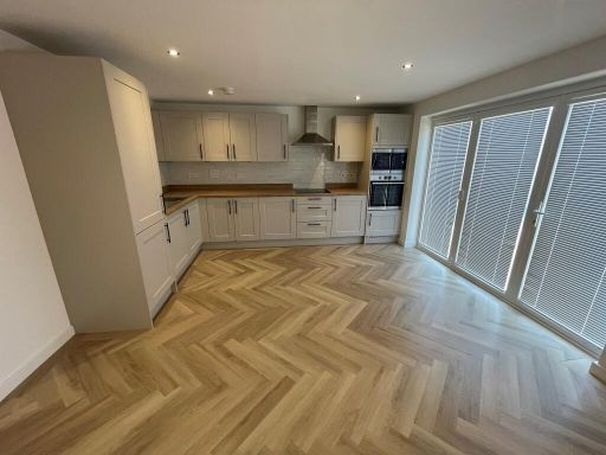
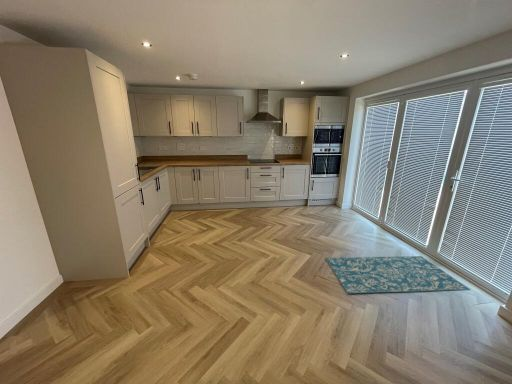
+ rug (389, 272)
